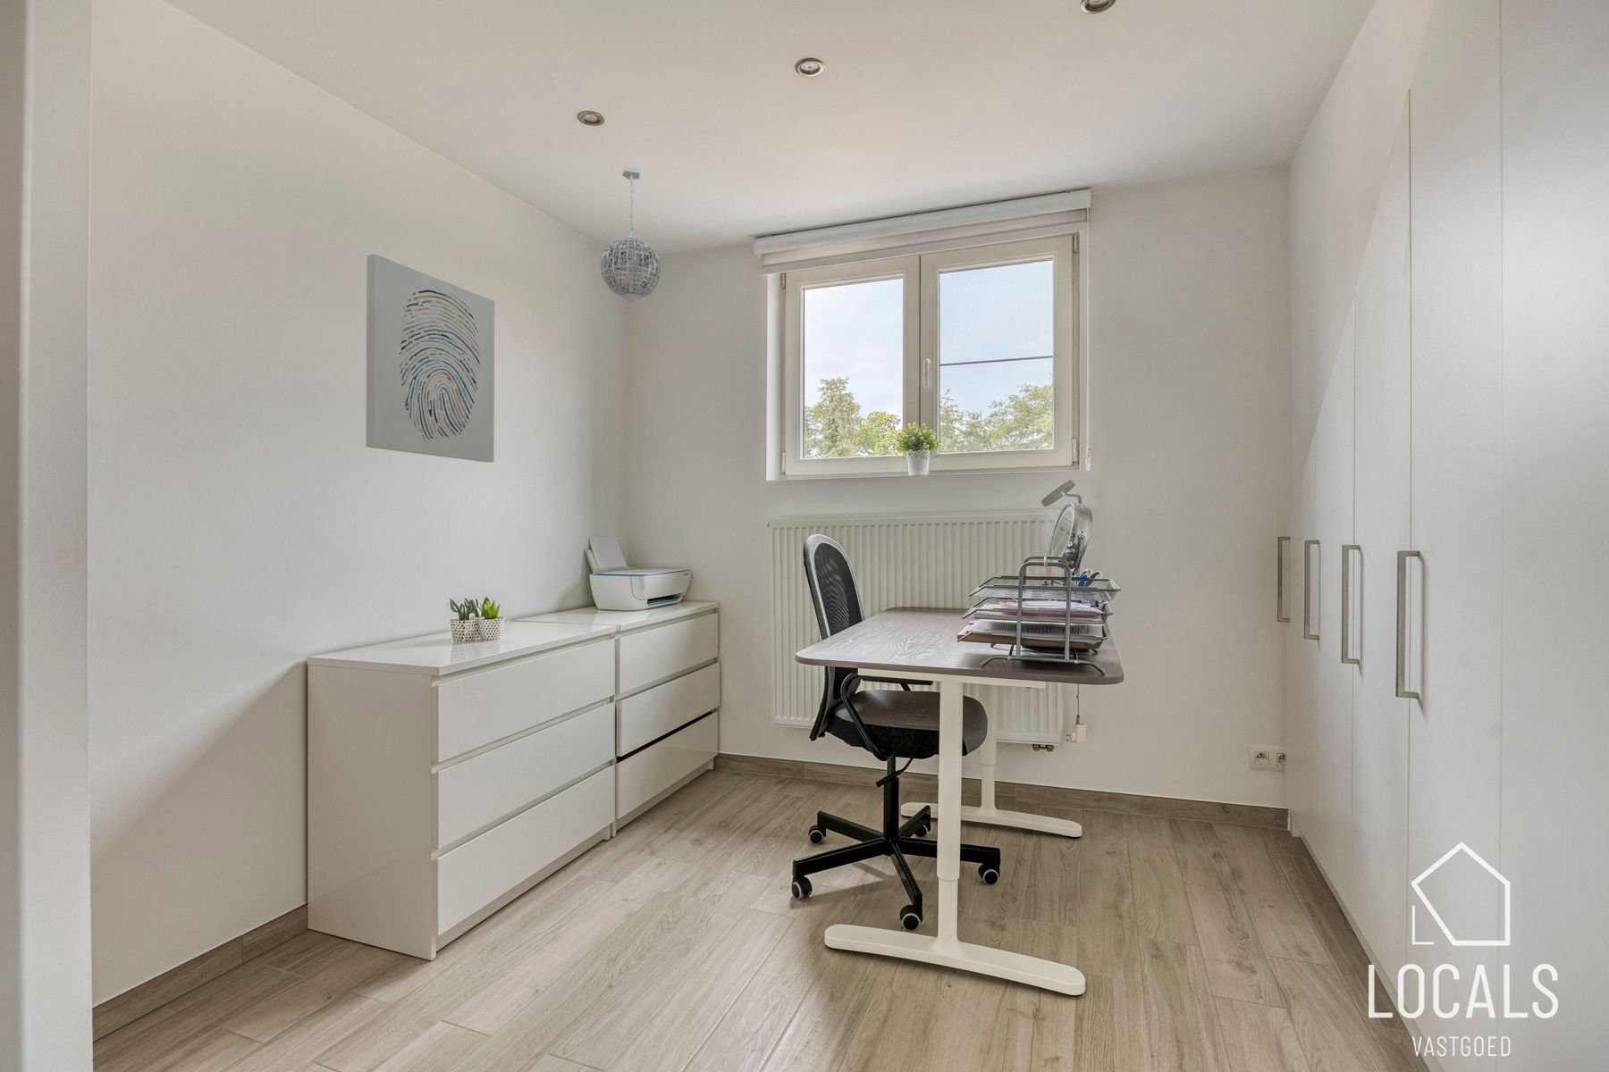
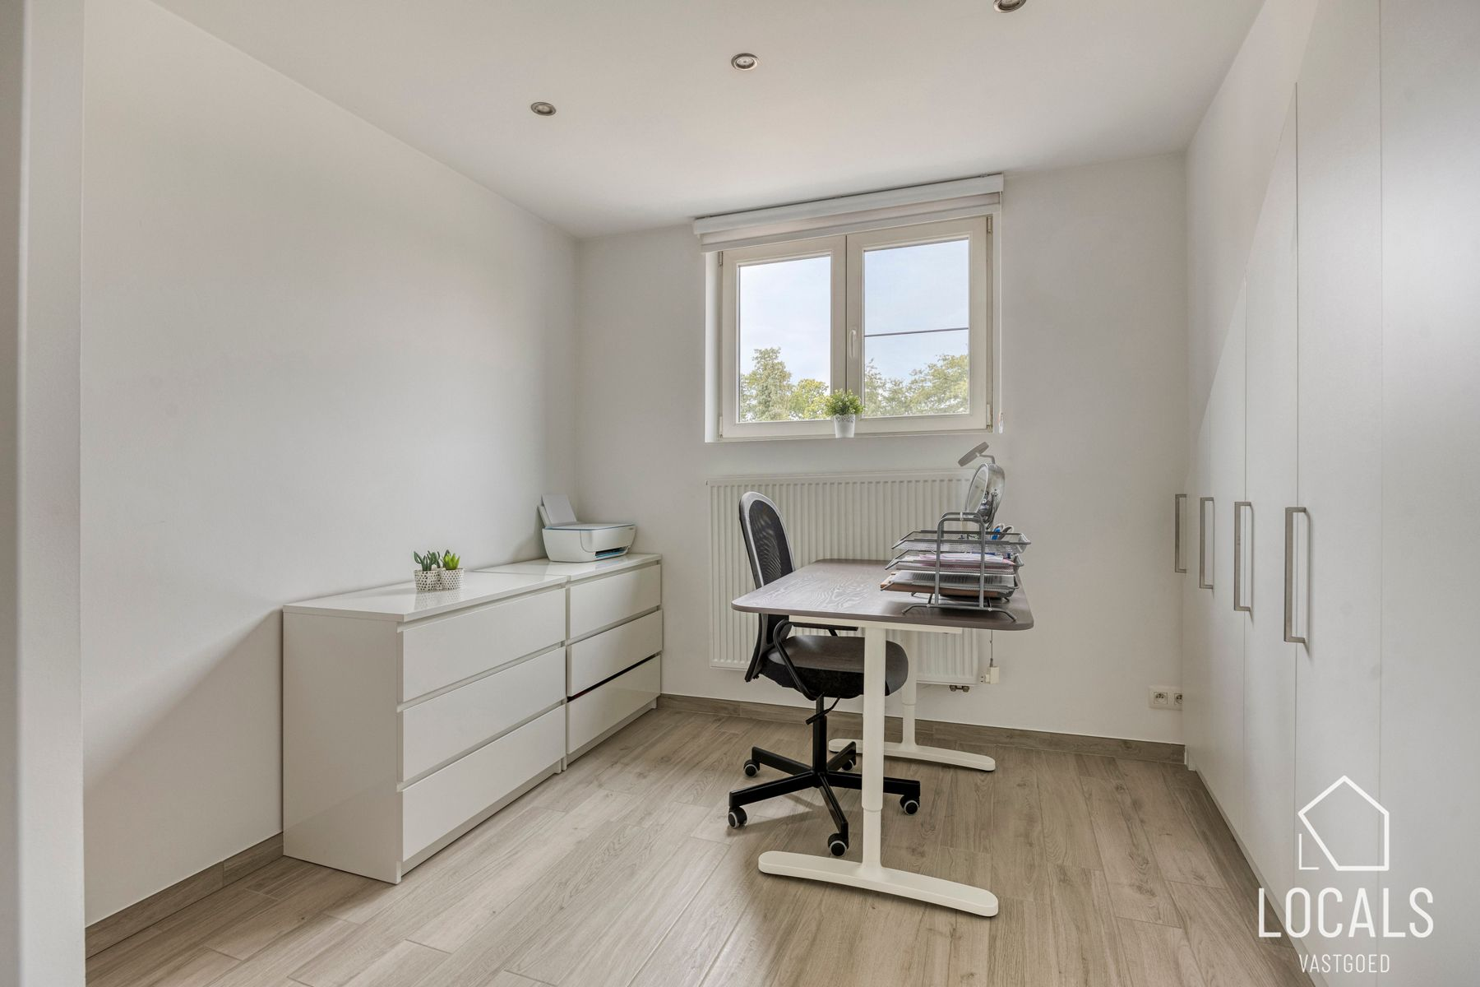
- pendant light (631, 238)
- wall art (436, 367)
